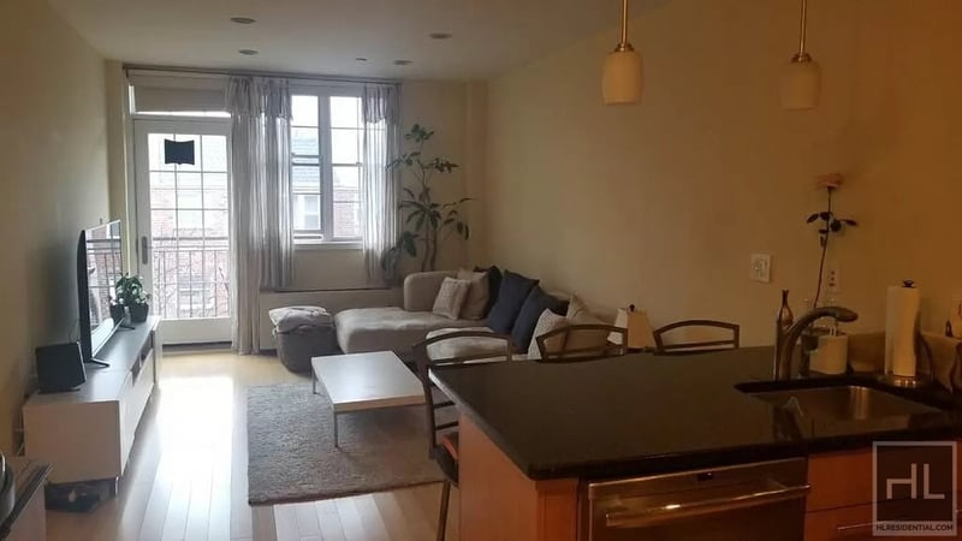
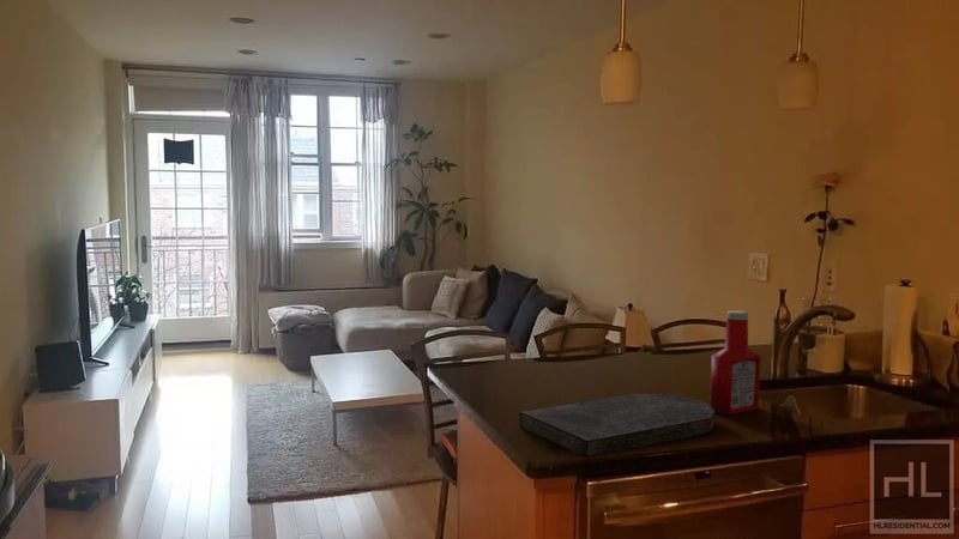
+ cutting board (628, 419)
+ soap bottle (735, 361)
